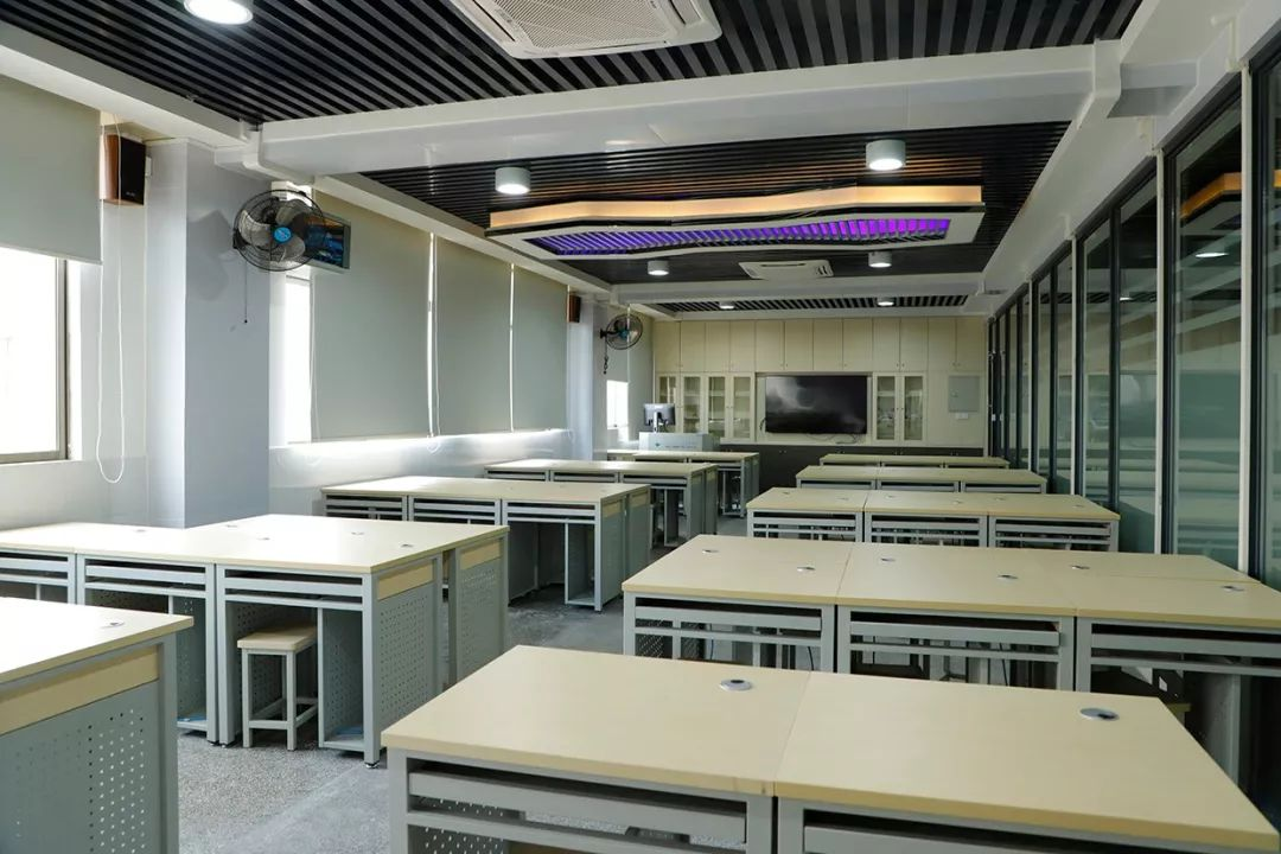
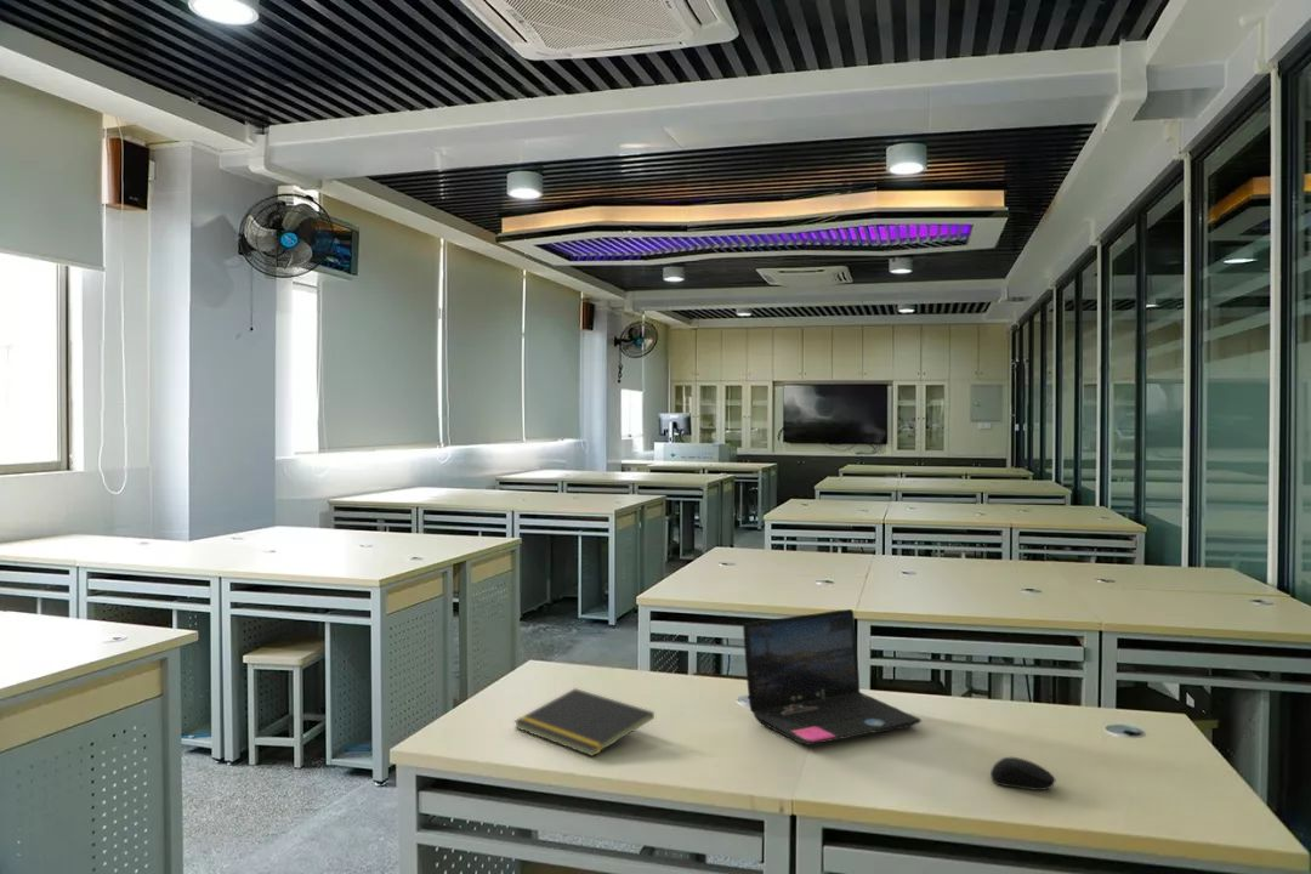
+ laptop (830, 672)
+ computer mouse (1022, 771)
+ notepad (583, 719)
